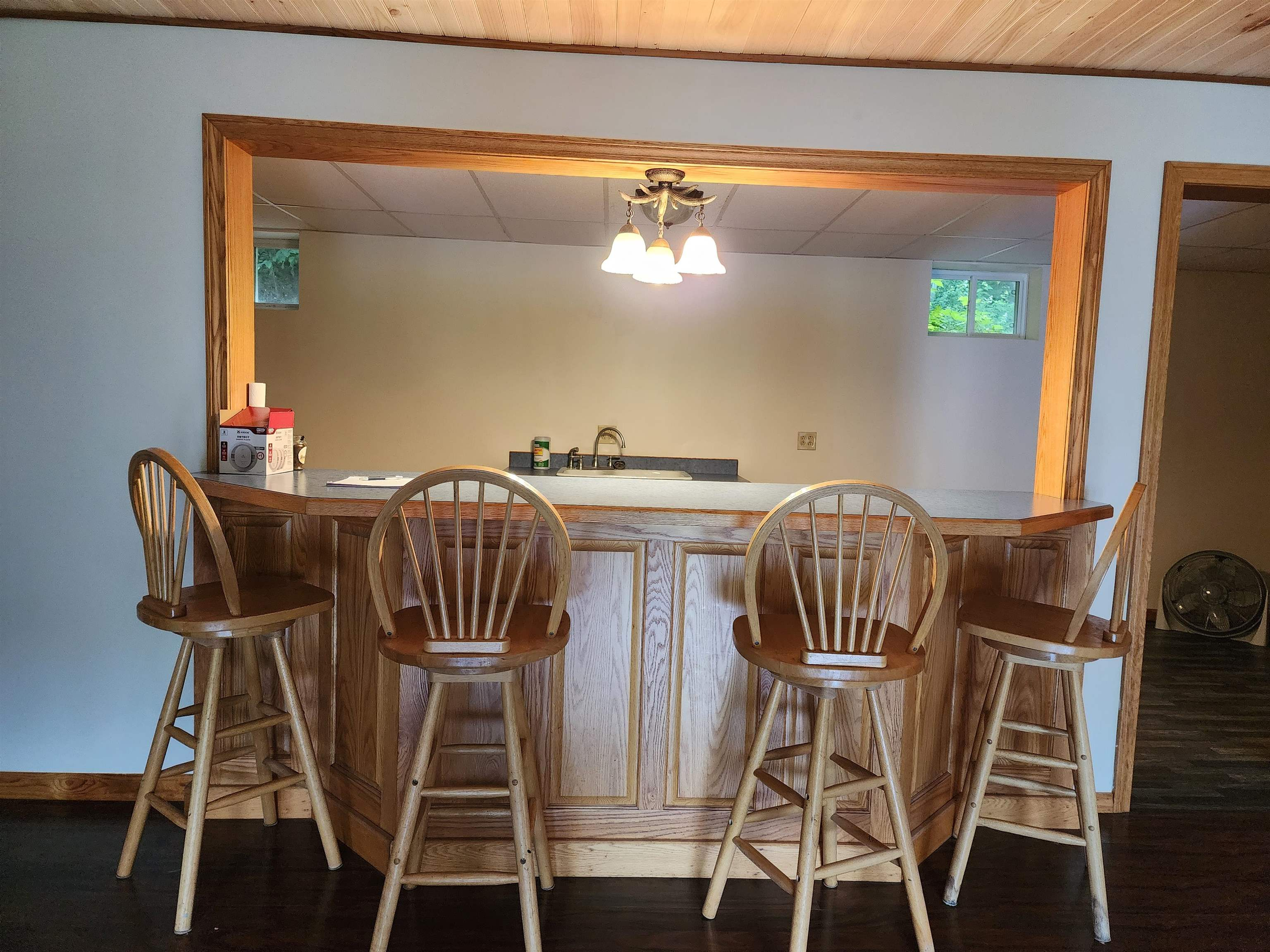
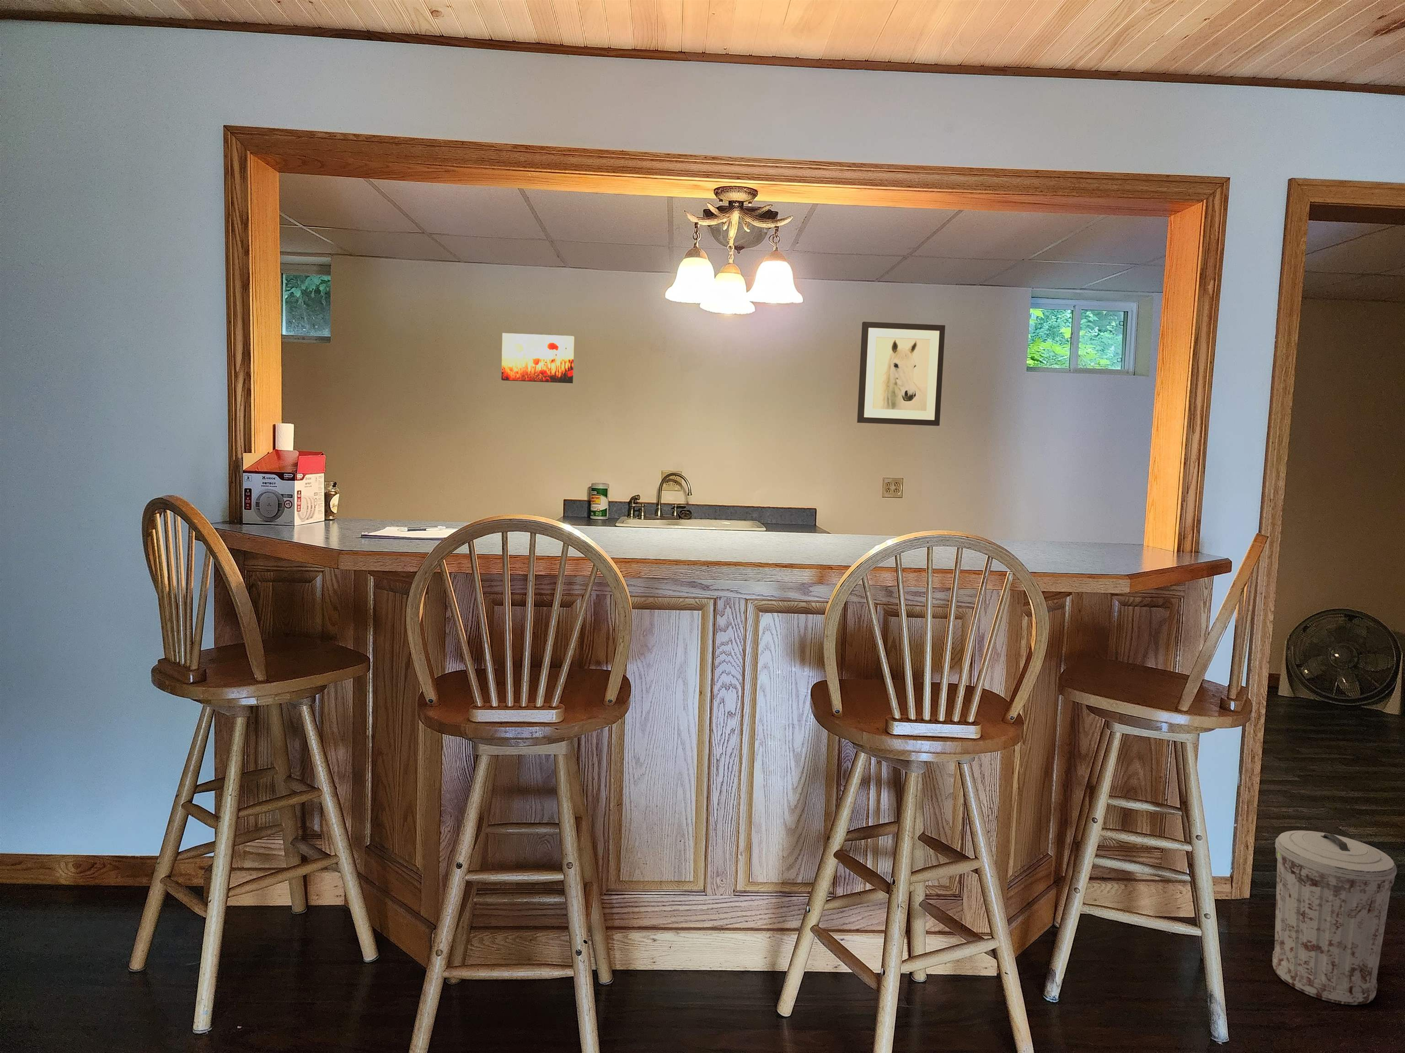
+ trash can (1329, 909)
+ wall art (538, 358)
+ wall art (901, 374)
